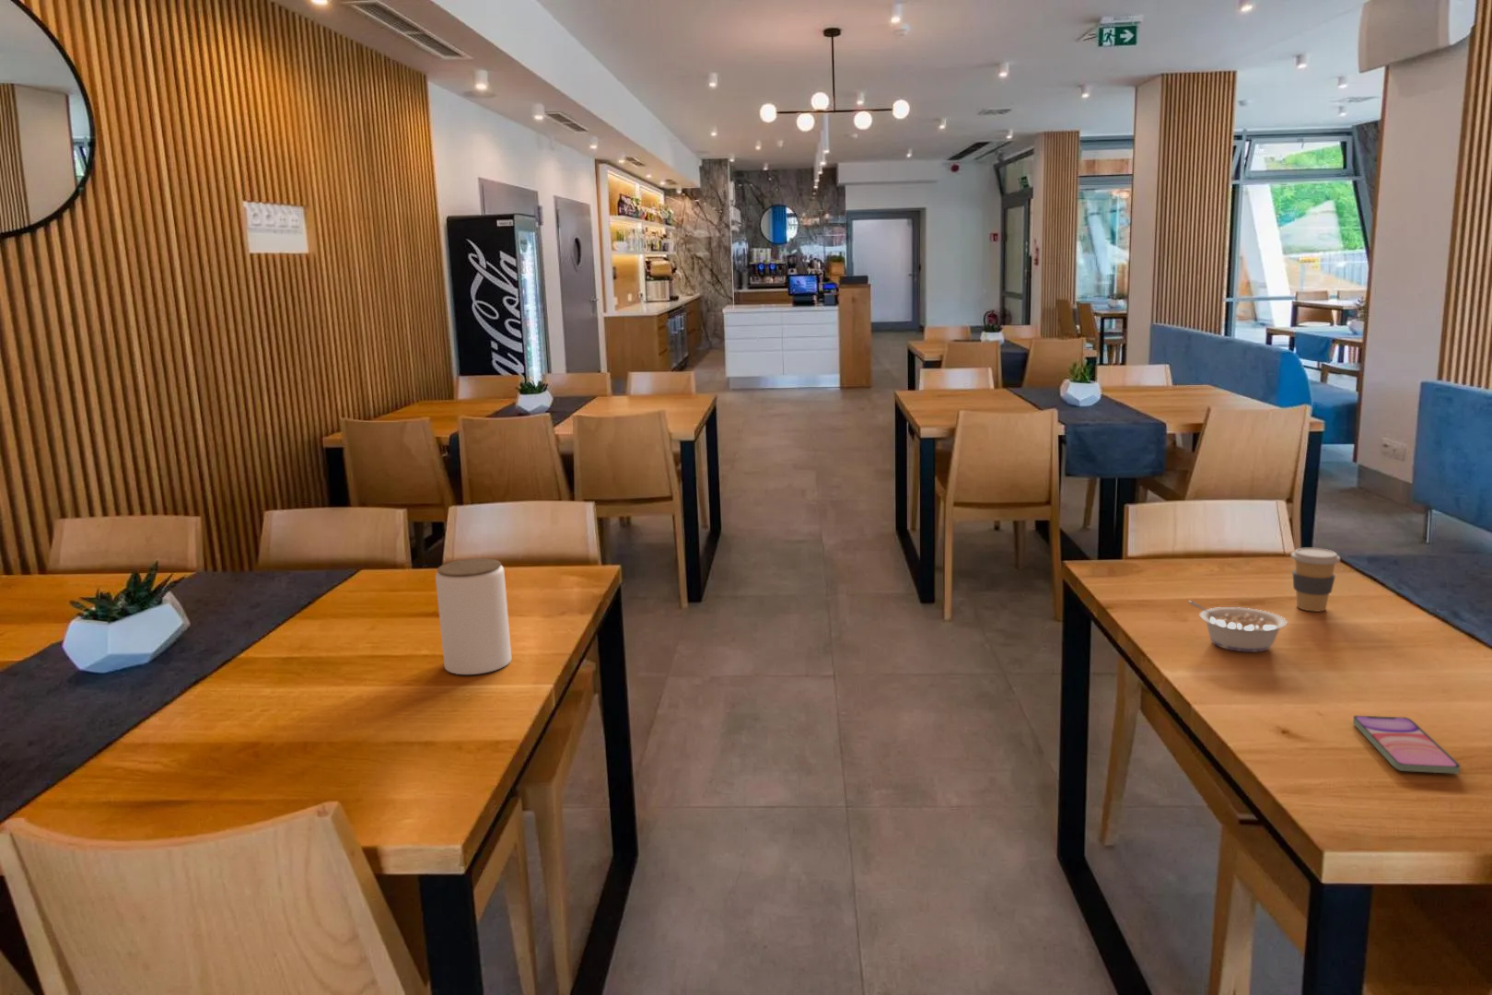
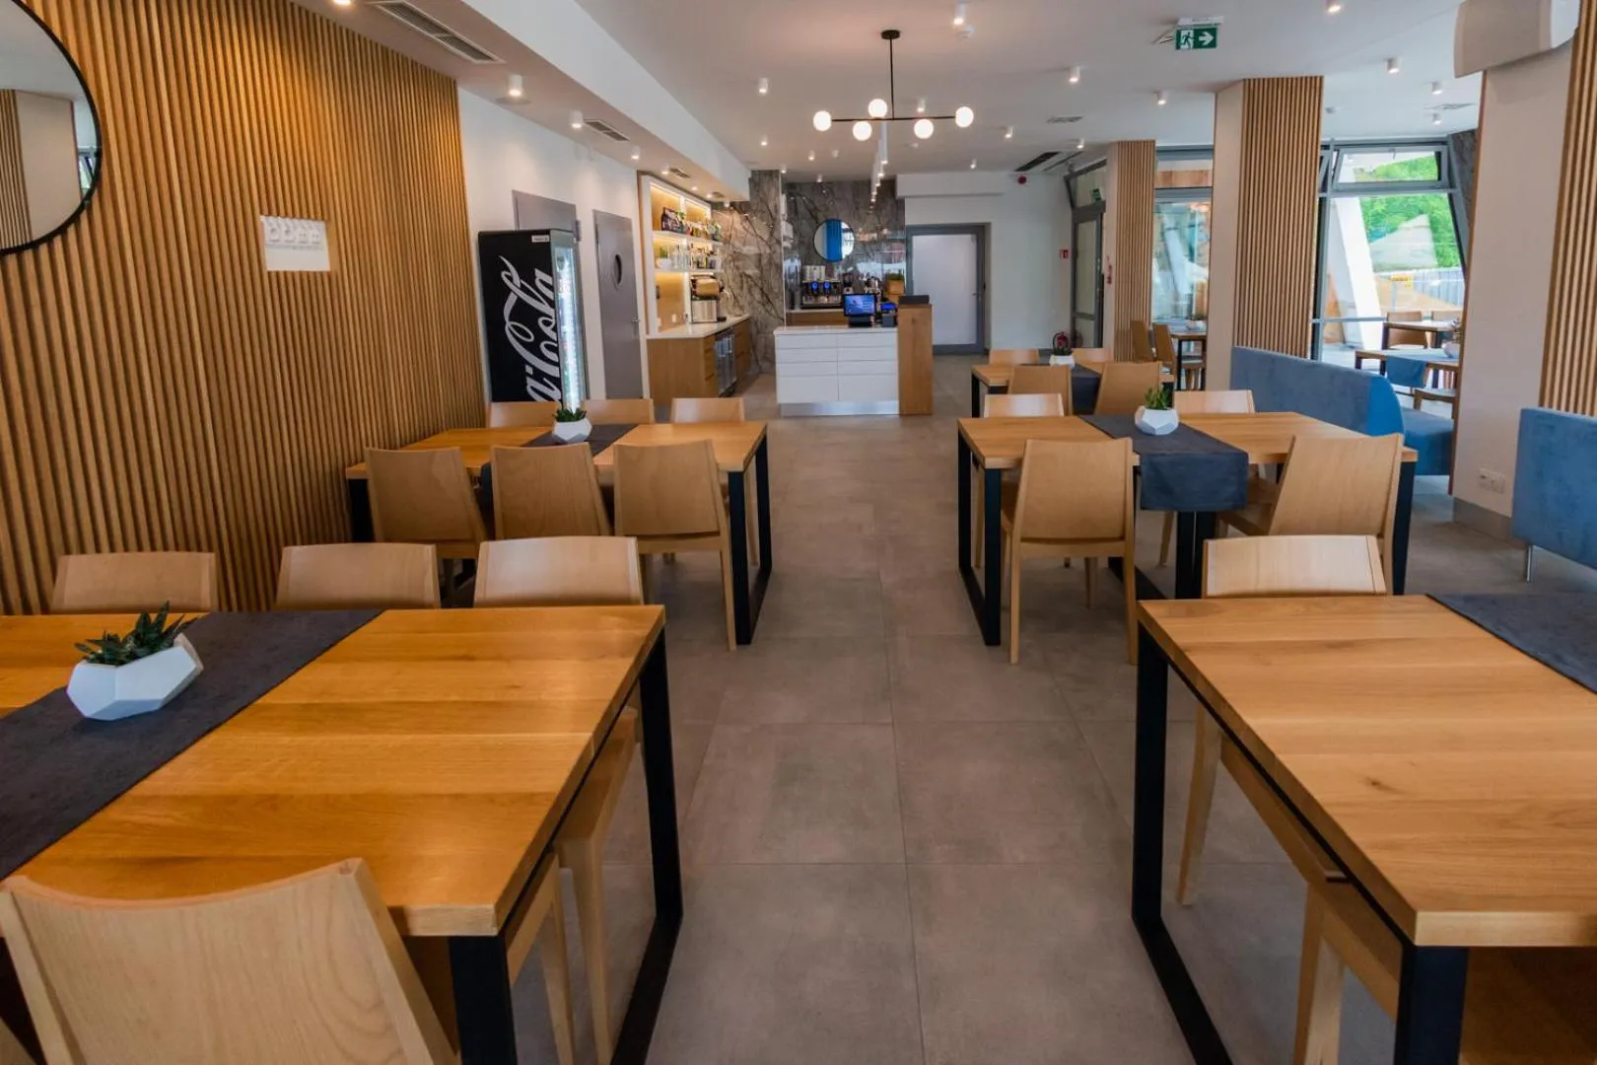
- coffee cup (1313, 580)
- smartphone (1403, 743)
- jar (473, 614)
- legume (1238, 627)
